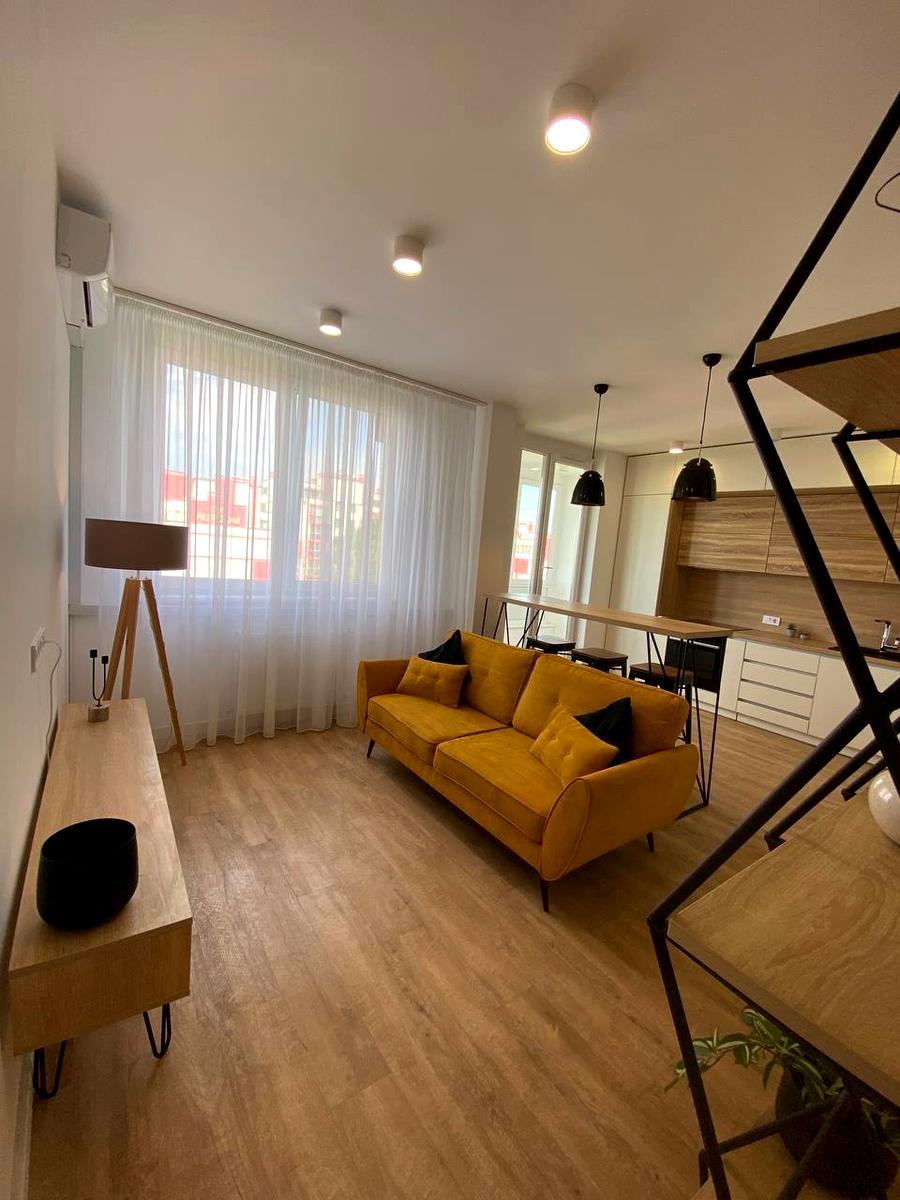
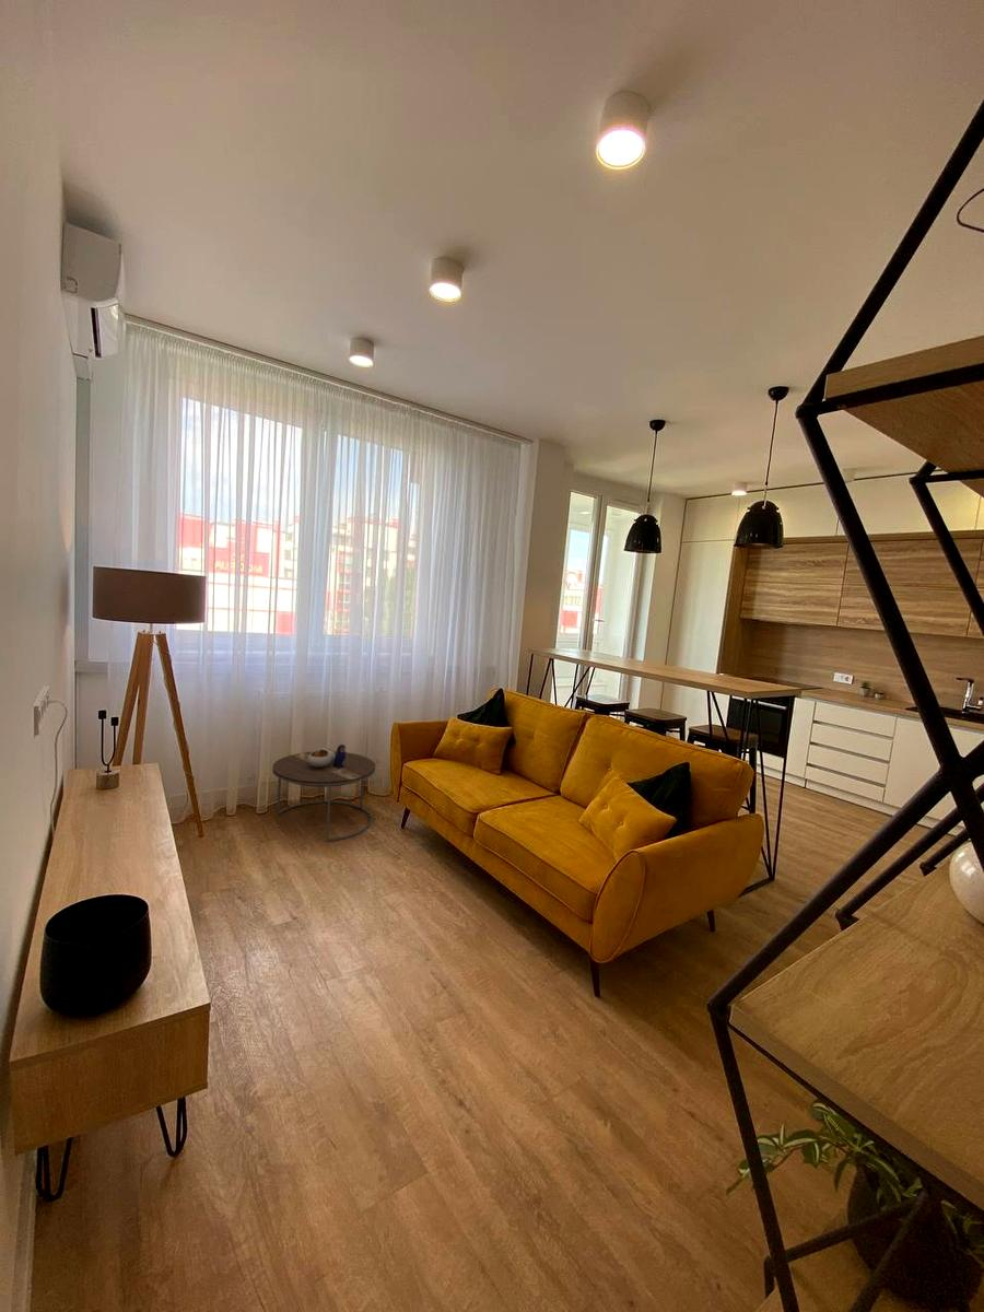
+ side table (324, 782)
